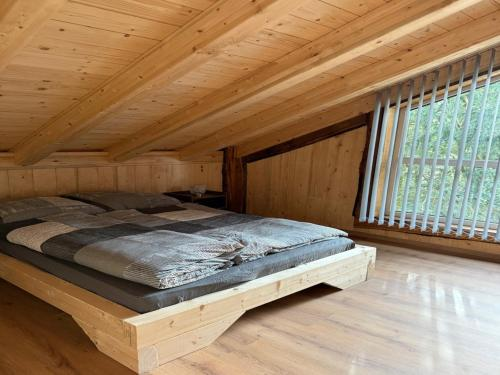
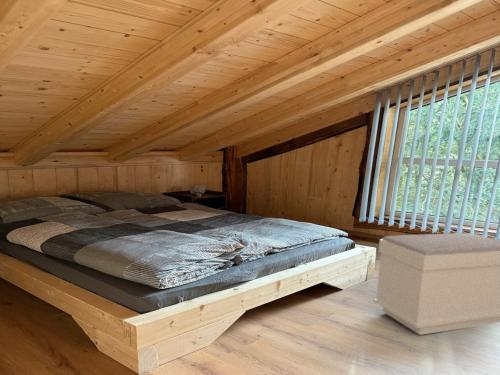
+ bench (447, 278)
